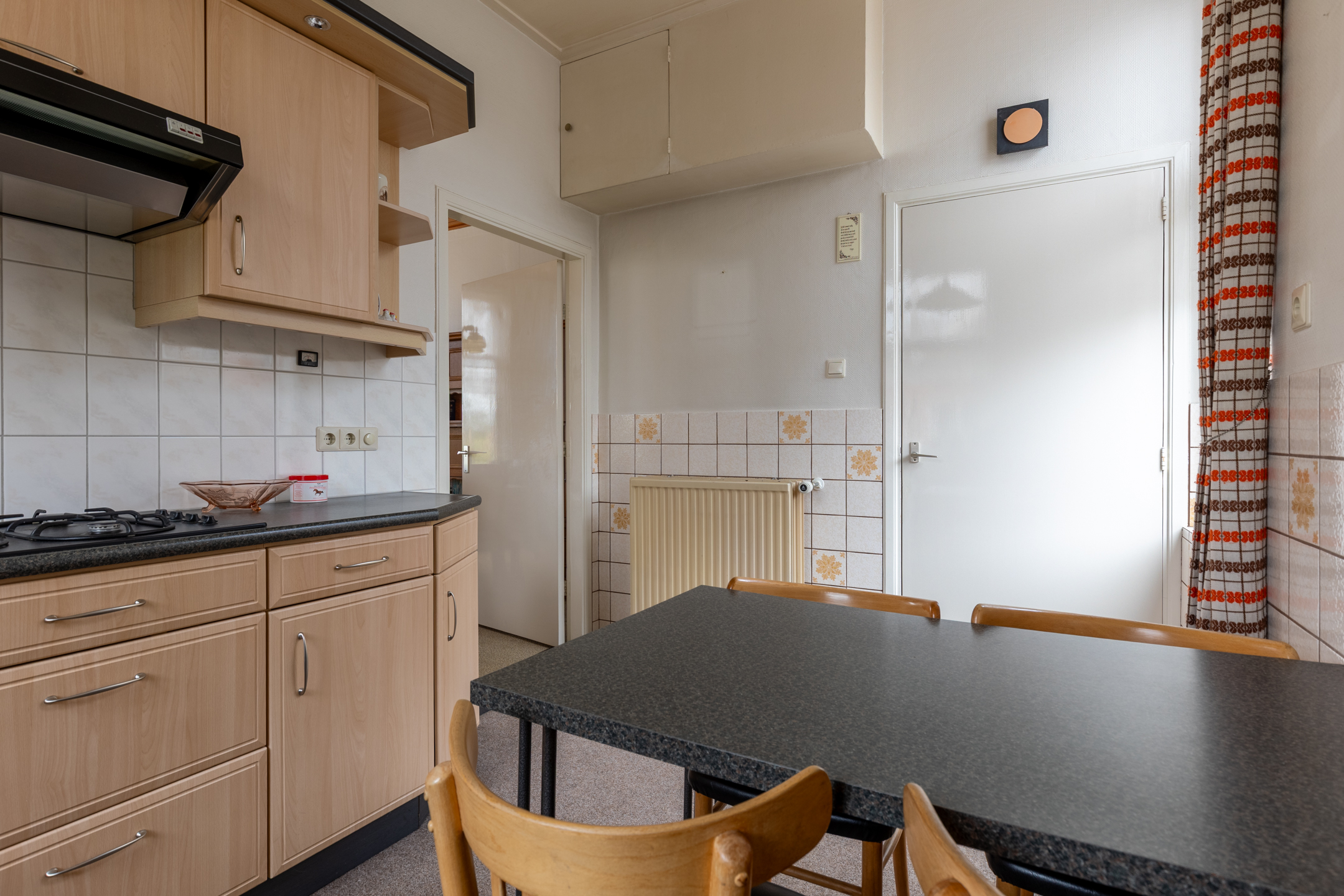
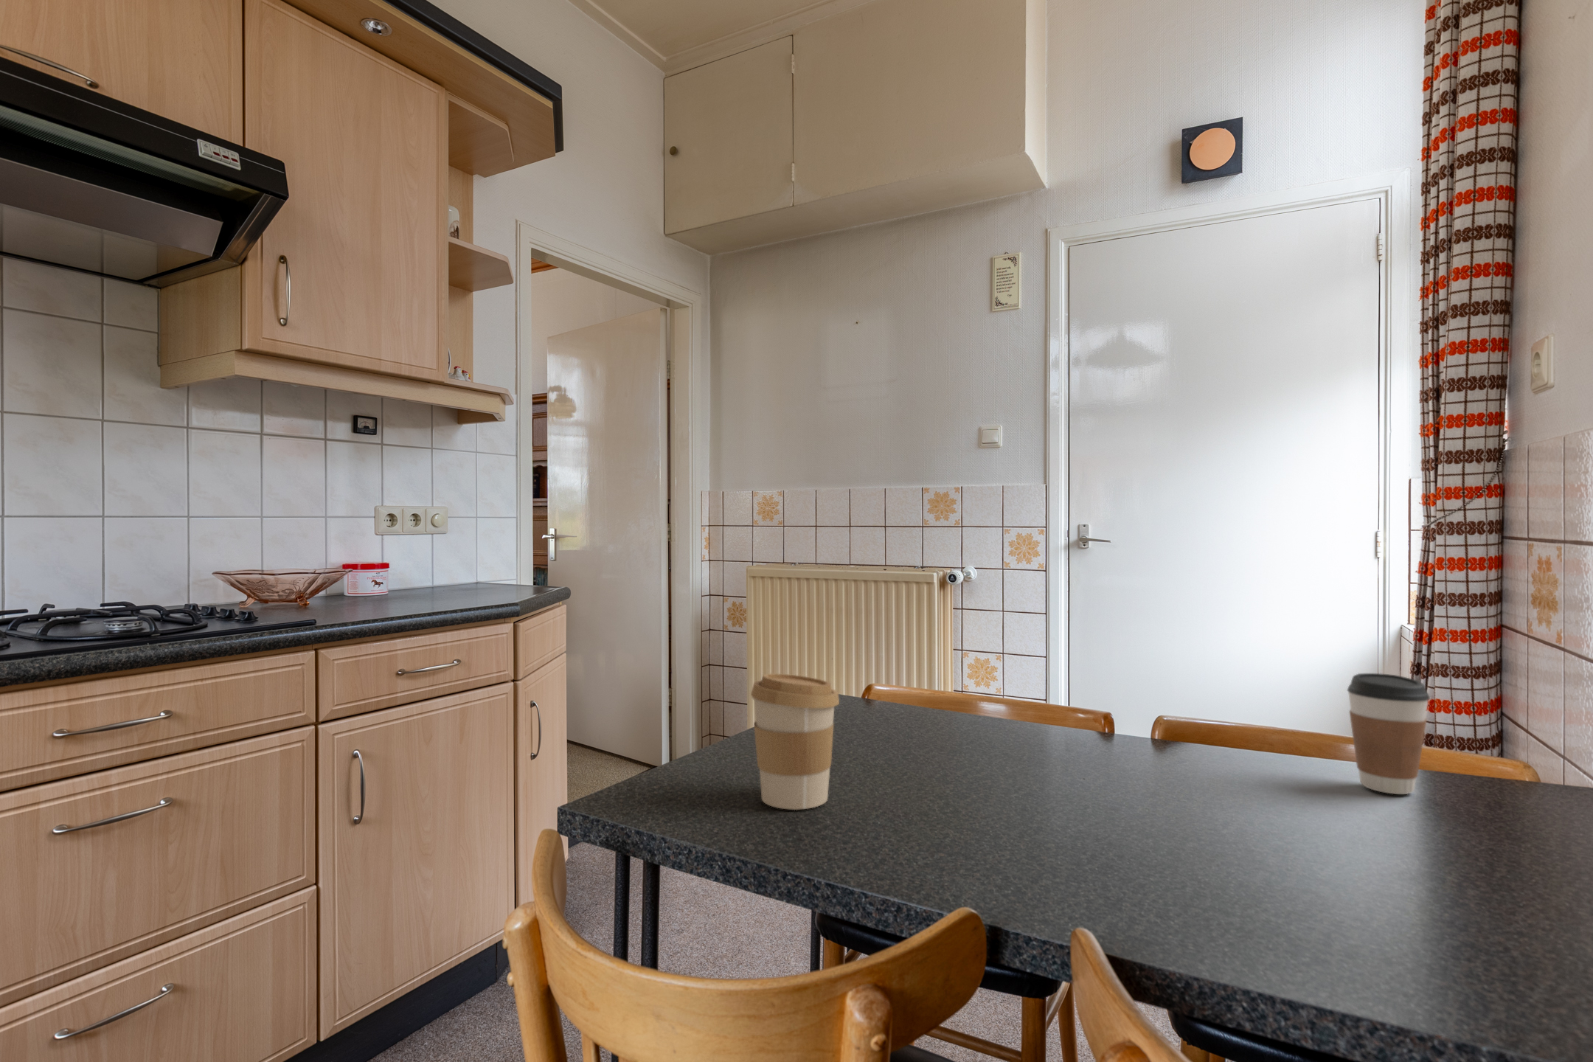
+ coffee cup (1387, 732)
+ coffee cup (794, 736)
